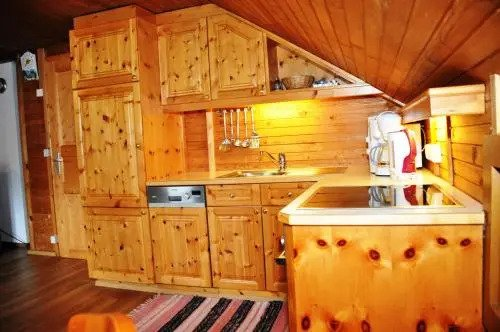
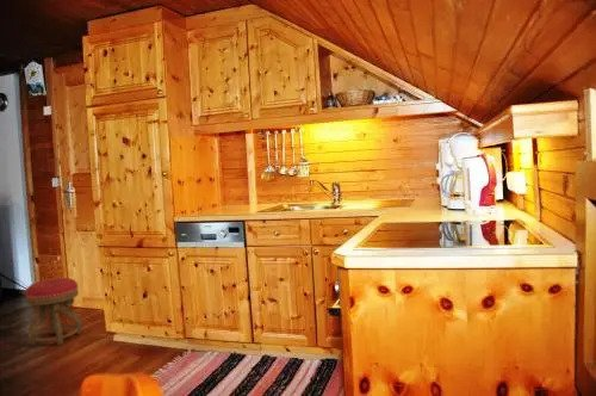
+ stool (54, 310)
